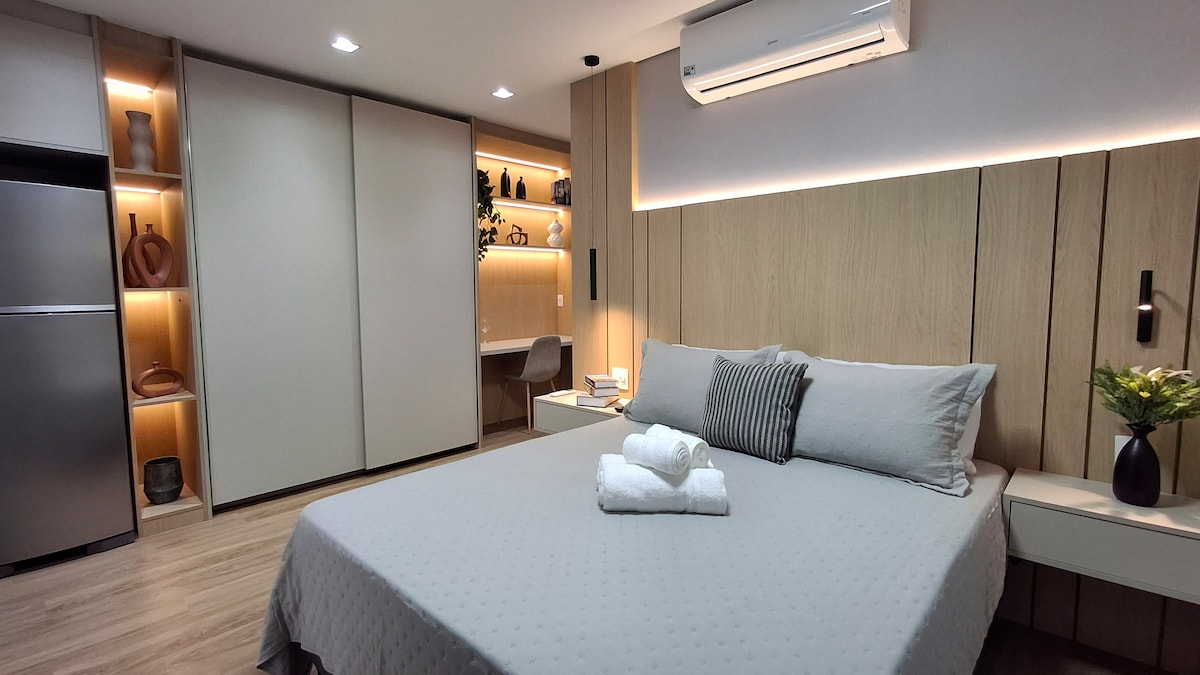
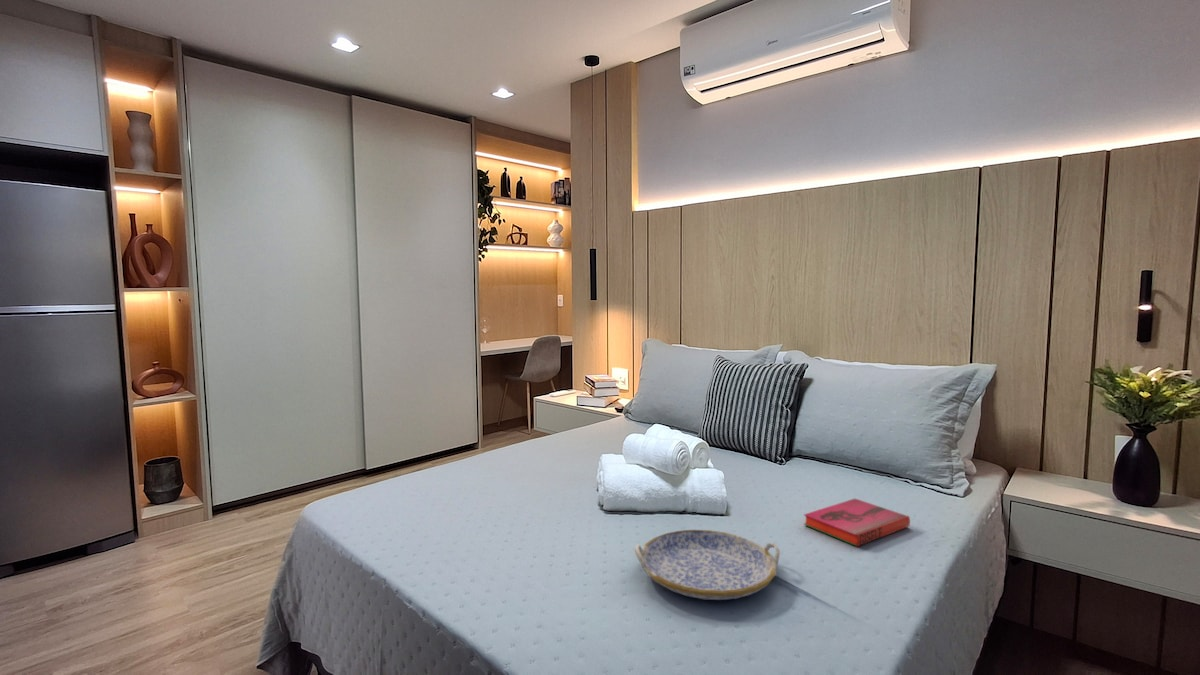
+ serving tray (706, 560)
+ hardback book (856, 520)
